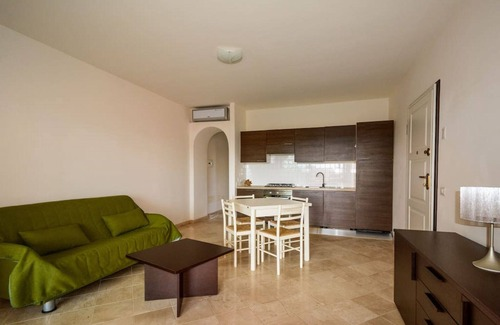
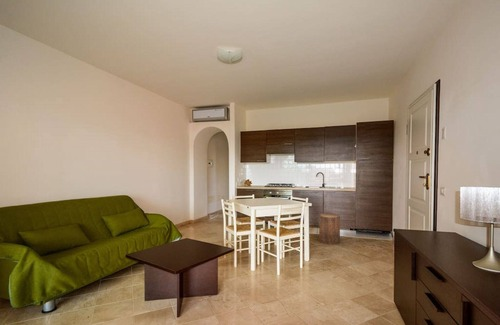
+ stool (329, 228)
